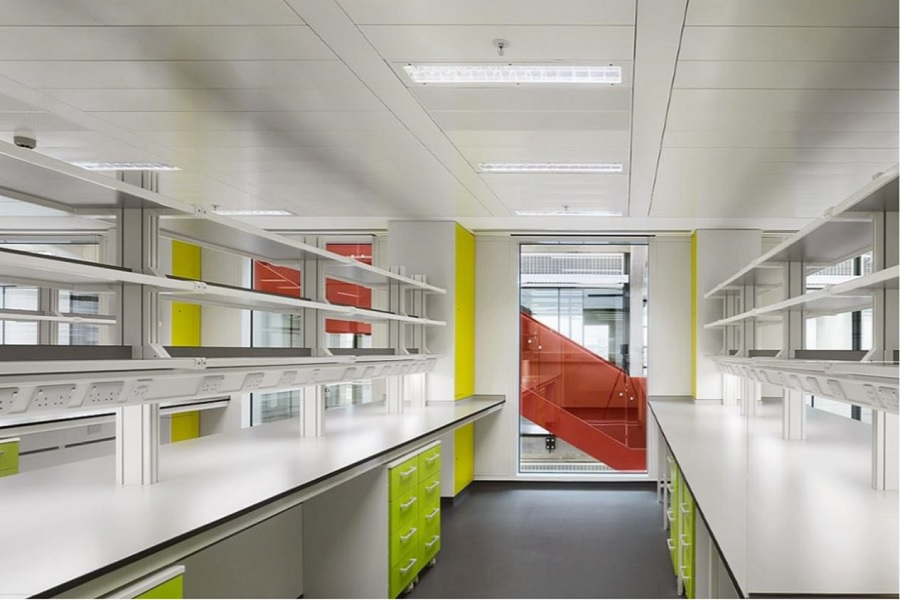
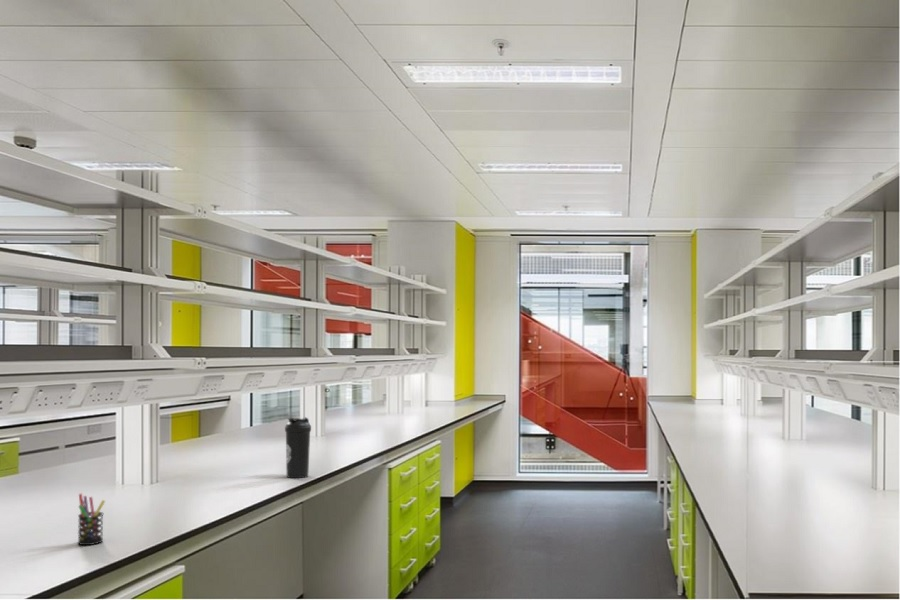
+ pen holder (87, 518)
+ water bottle (297, 446)
